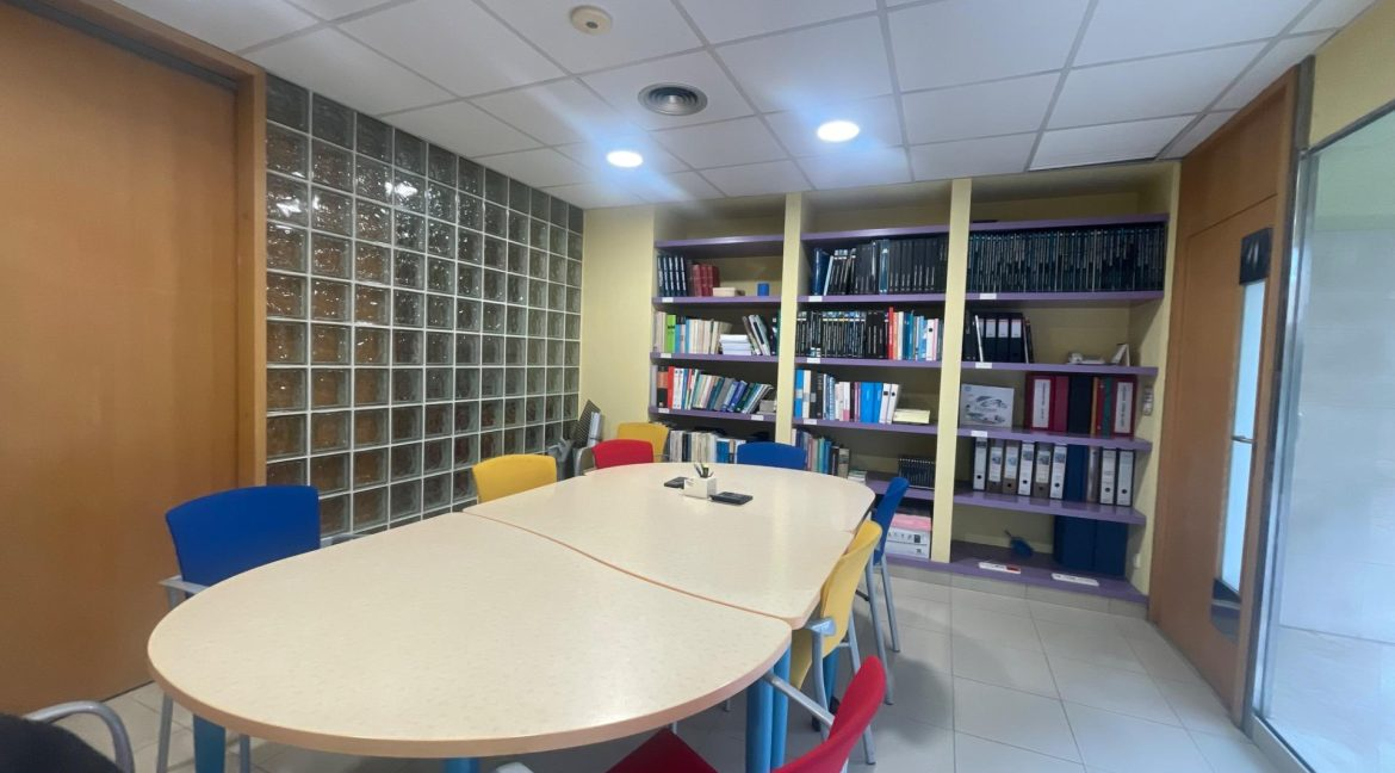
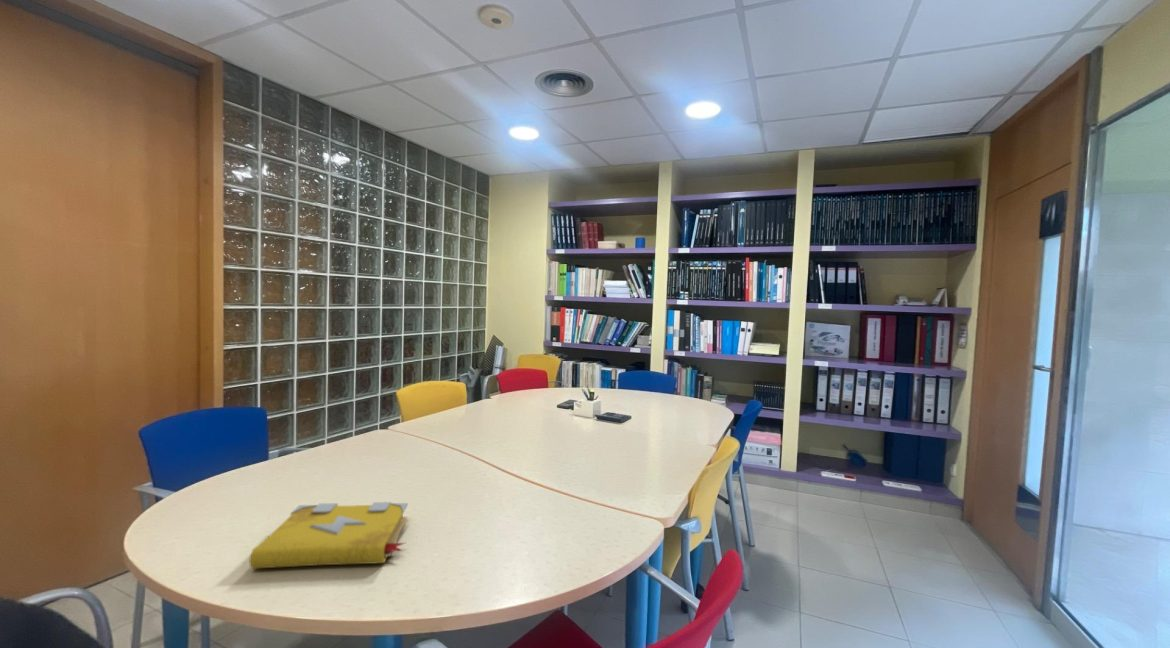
+ spell book (343, 532)
